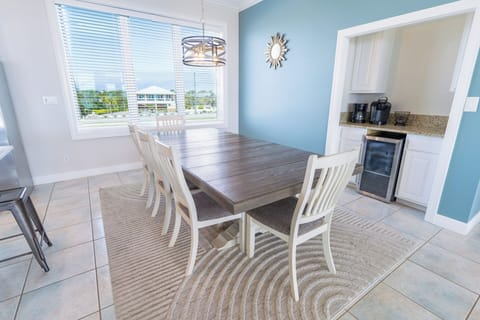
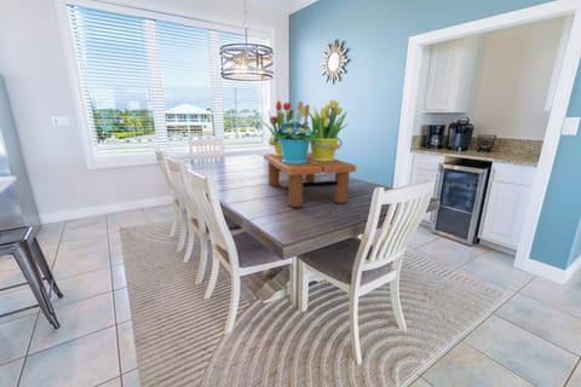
+ flower arrangement (303, 148)
